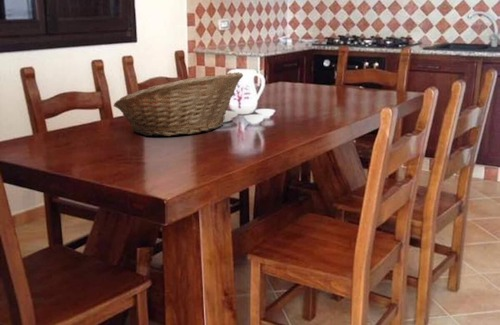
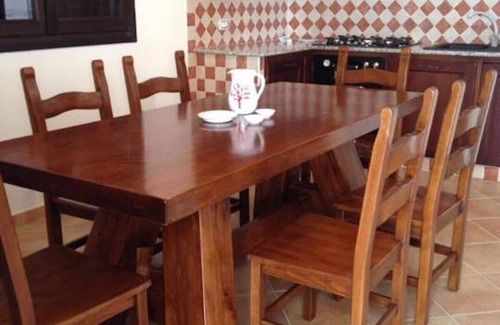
- fruit basket (181, 100)
